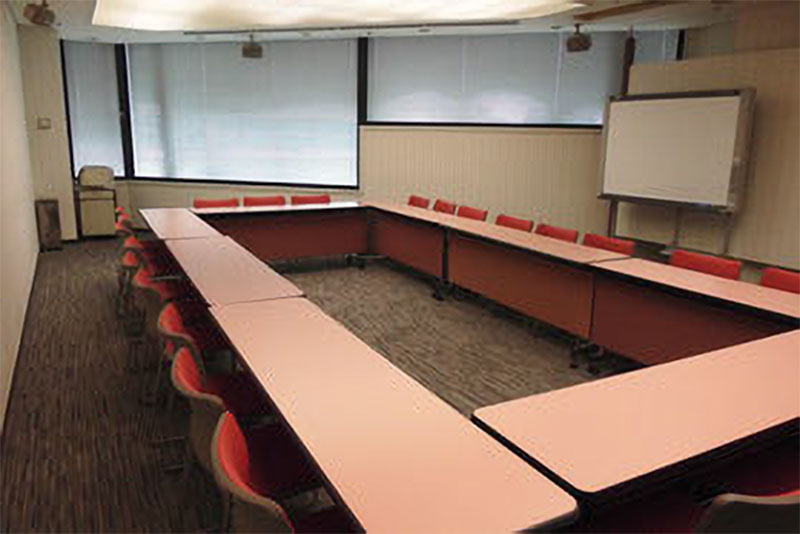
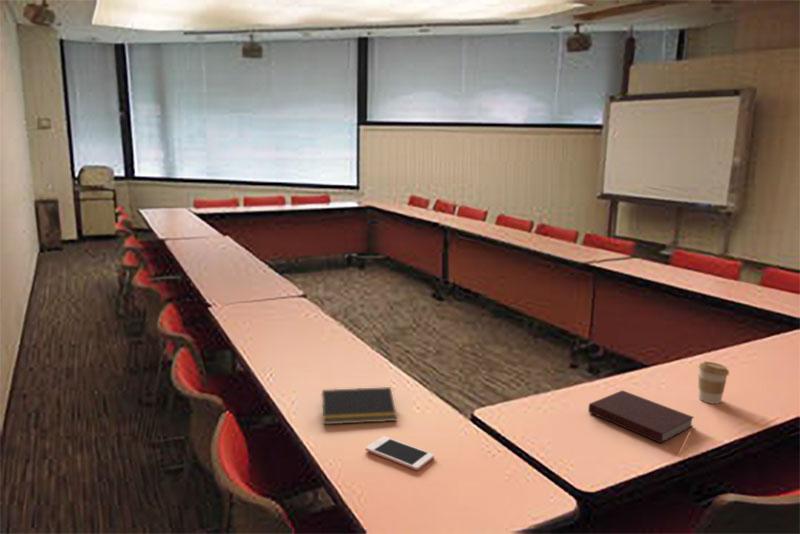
+ cell phone (399, 452)
+ notebook (640, 414)
+ notepad (358, 404)
+ coffee cup (712, 381)
